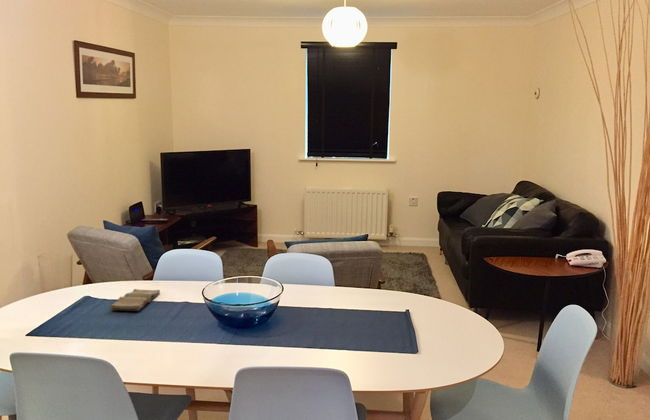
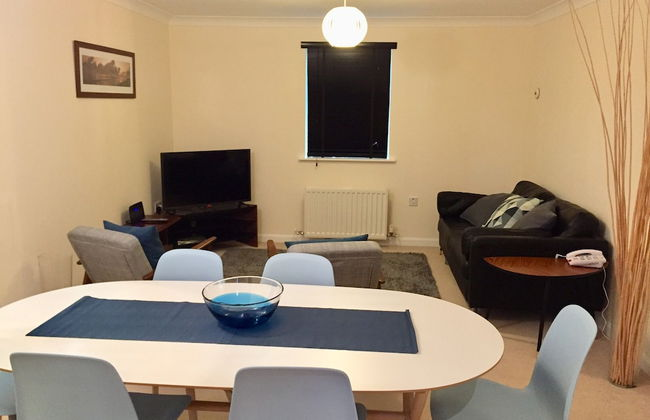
- diary (136, 298)
